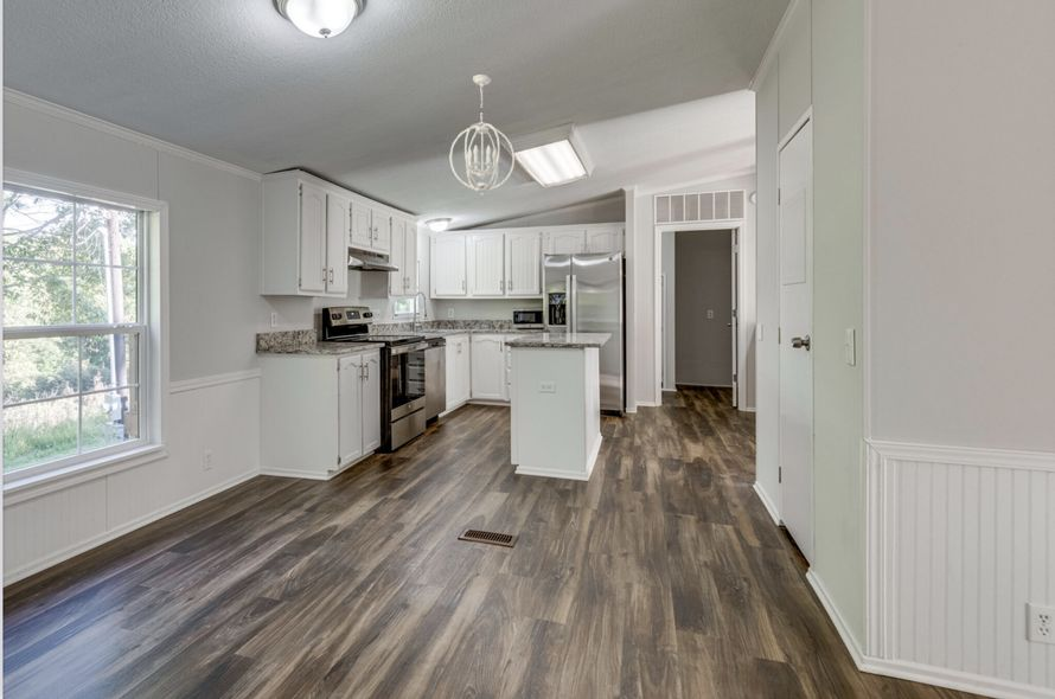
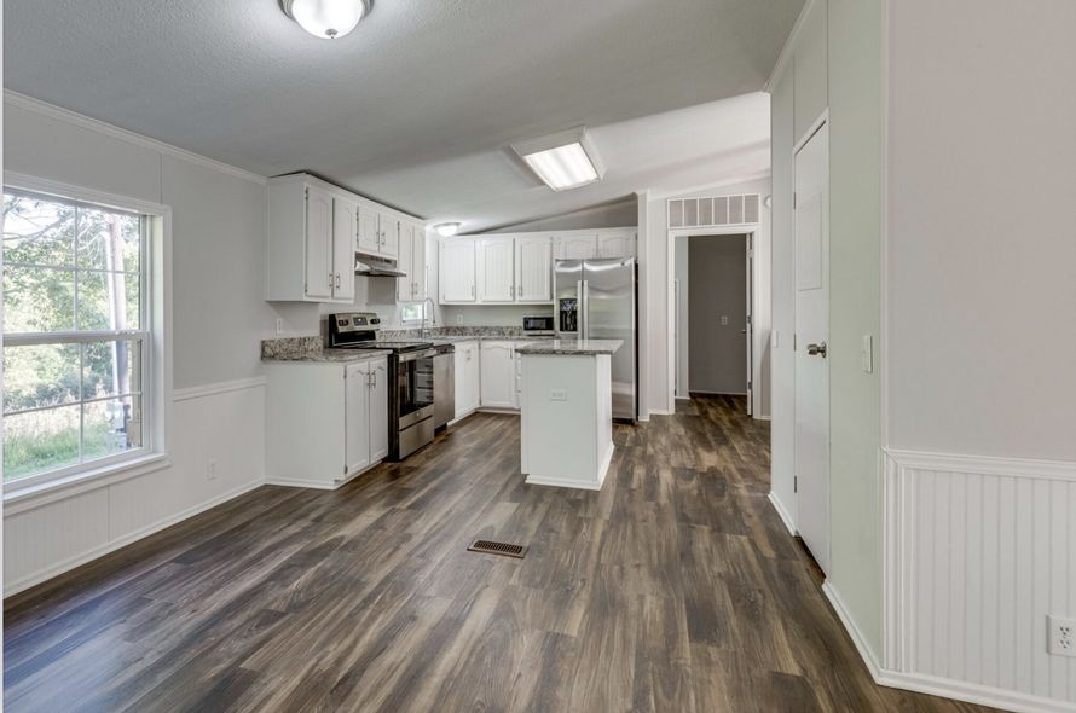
- chandelier (481, 136)
